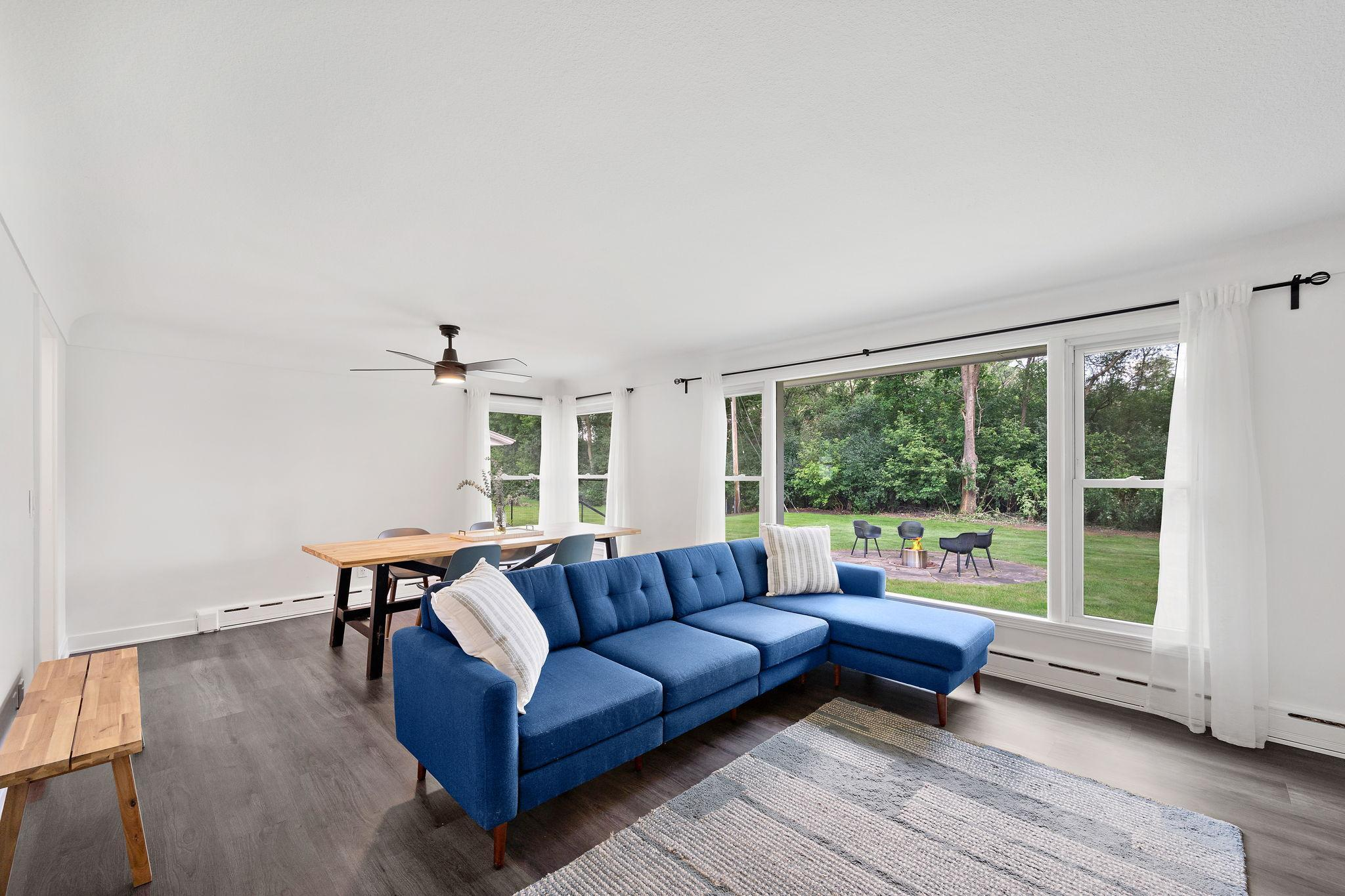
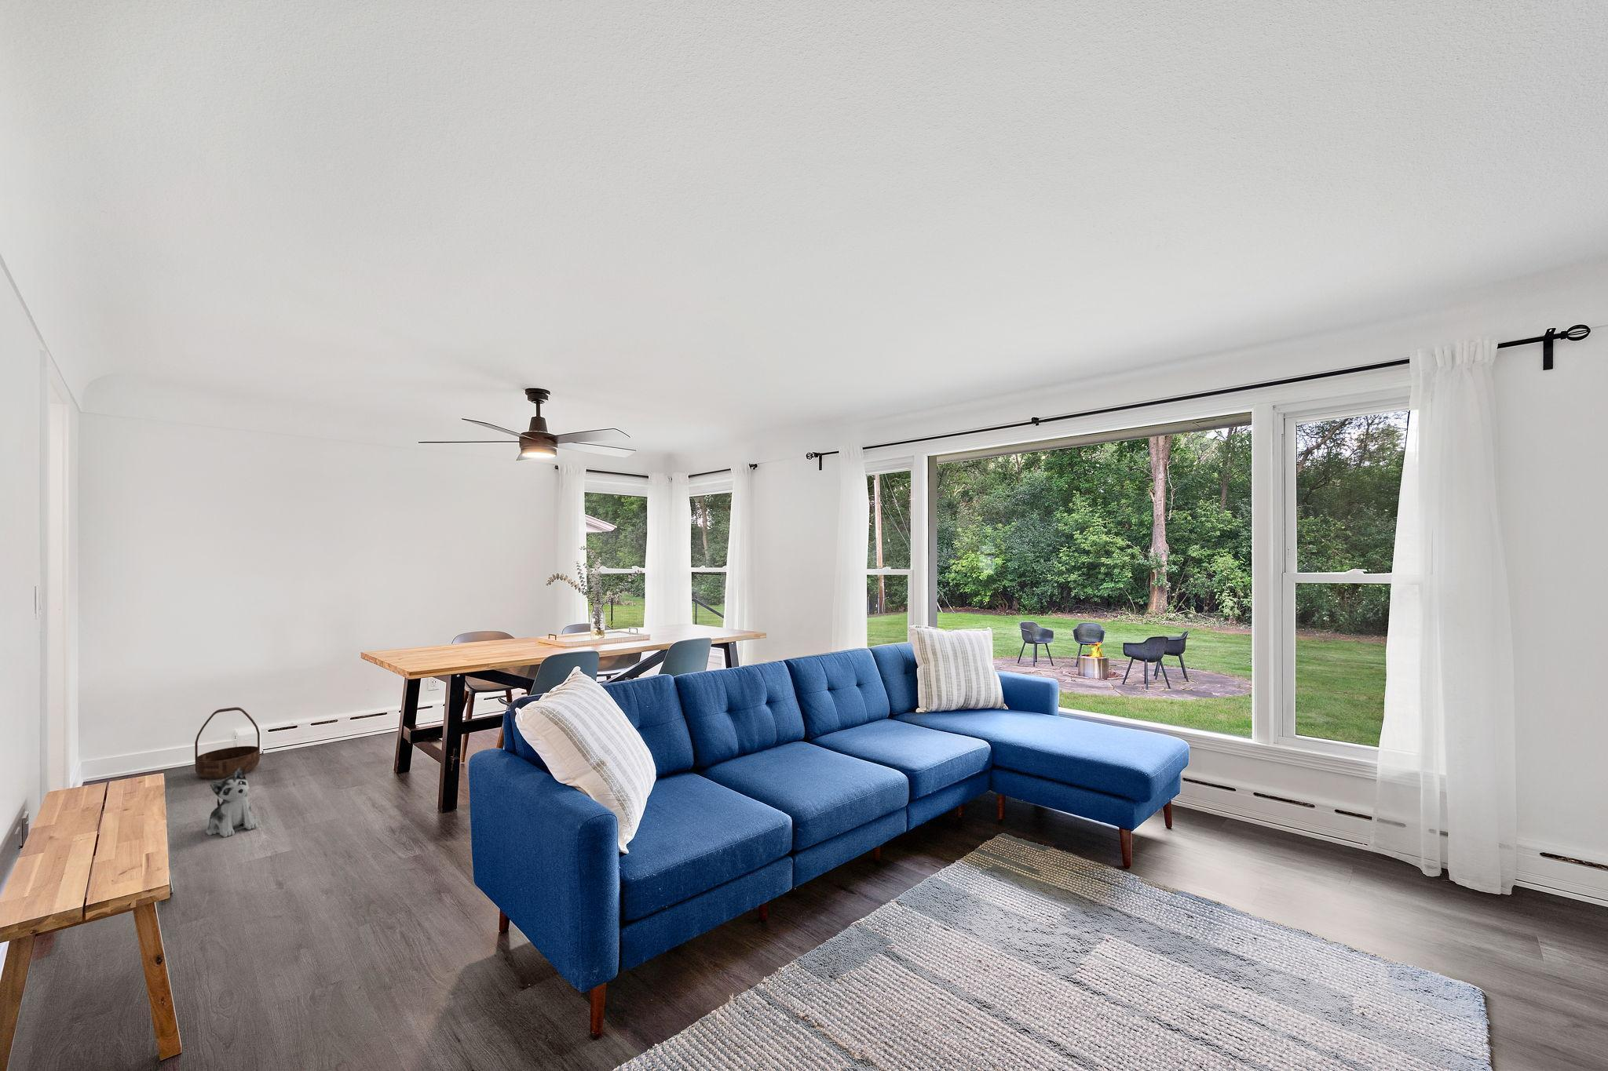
+ basket (227, 748)
+ plush toy (230, 797)
